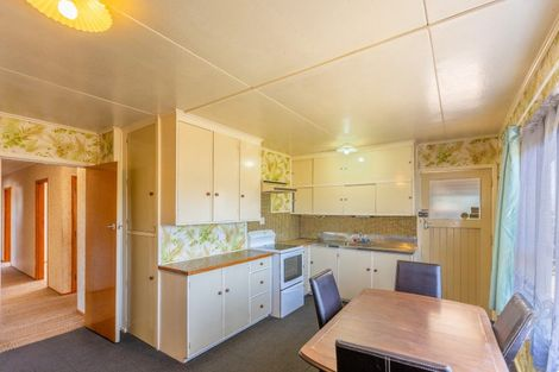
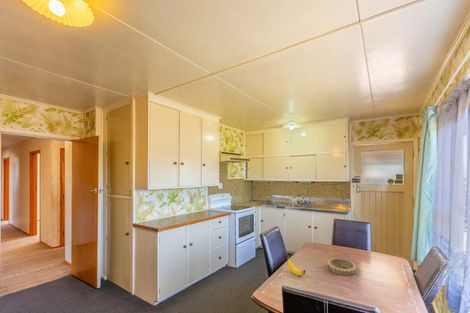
+ decorative bowl (342, 266)
+ banana (295, 267)
